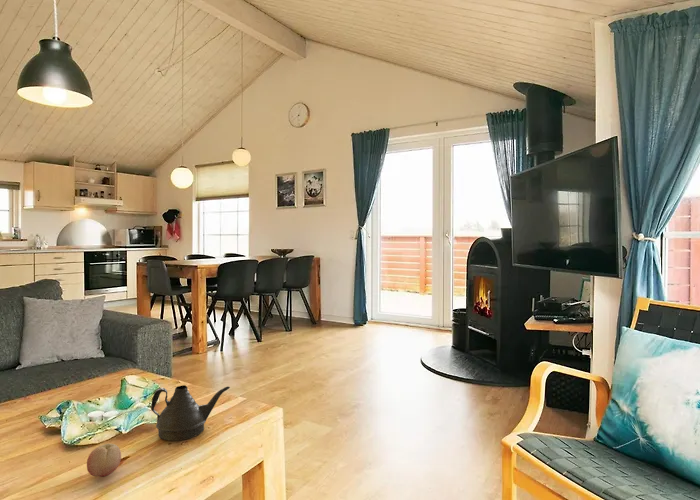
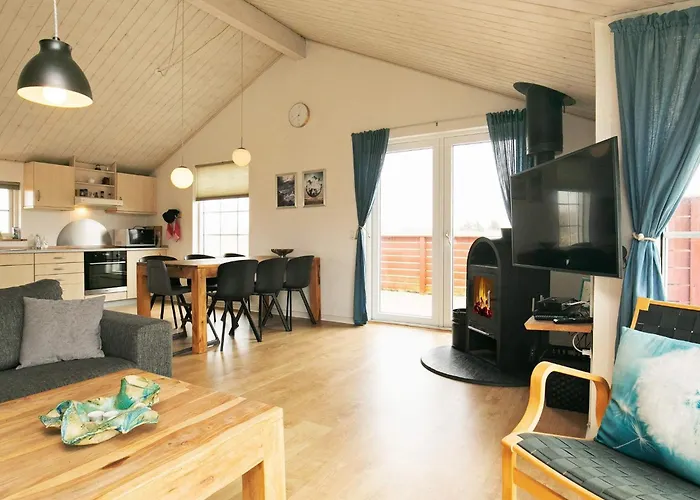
- teapot (191, 408)
- fruit (104, 460)
